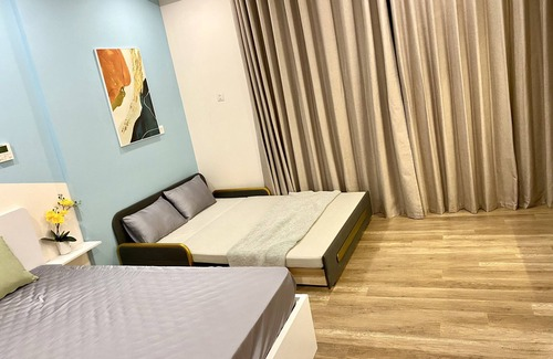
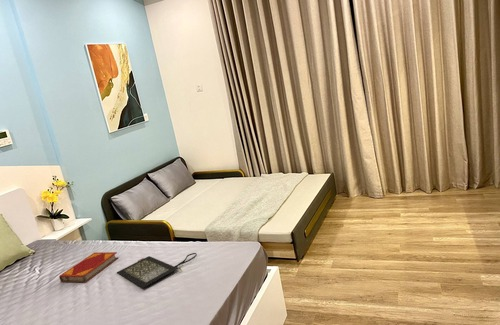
+ hardback book (89, 266)
+ clutch bag (149, 270)
